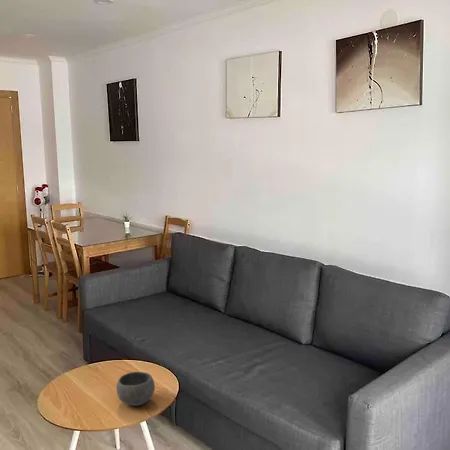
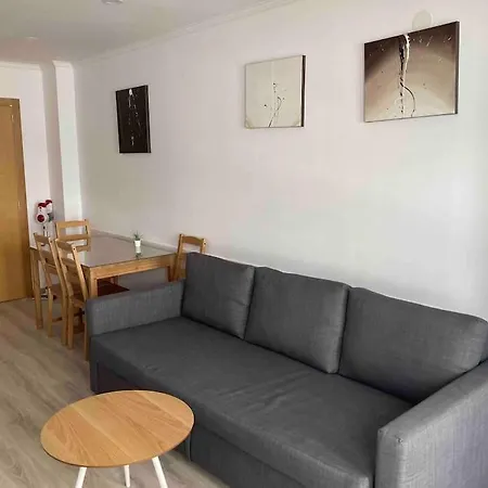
- bowl (135, 390)
